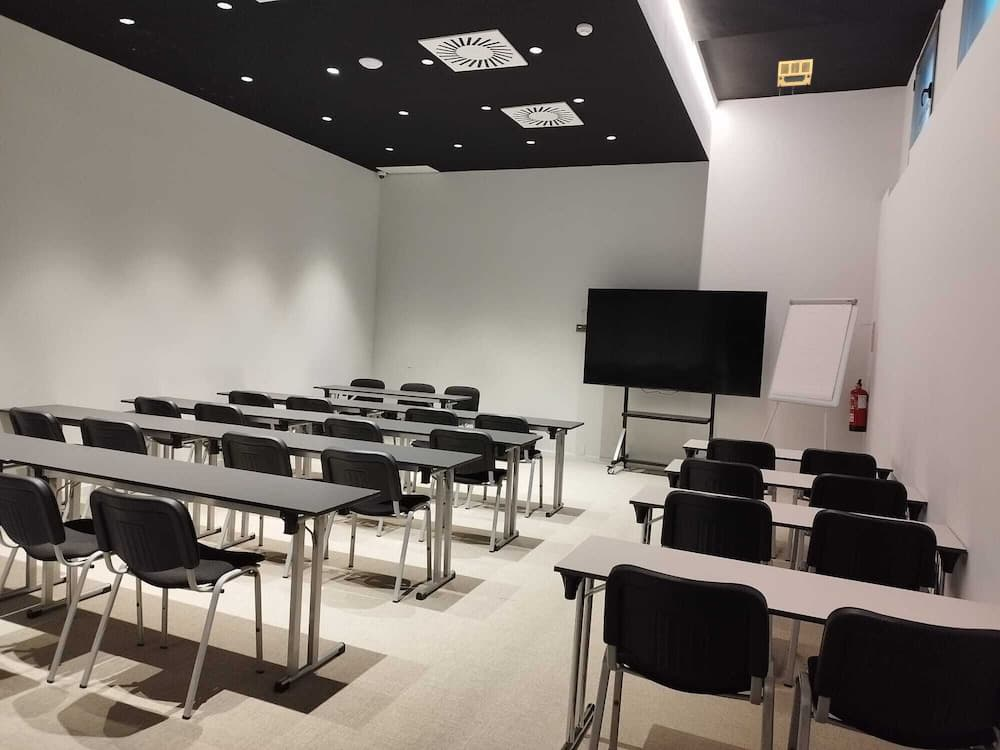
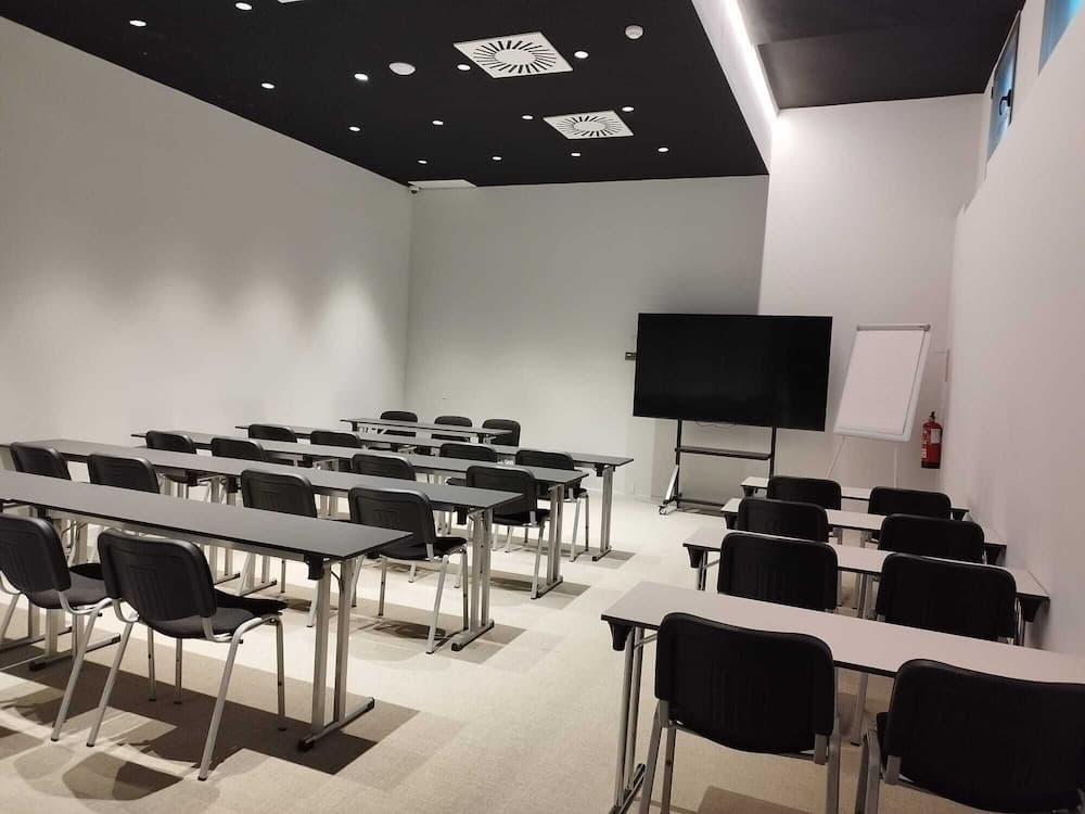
- projector (794, 75)
